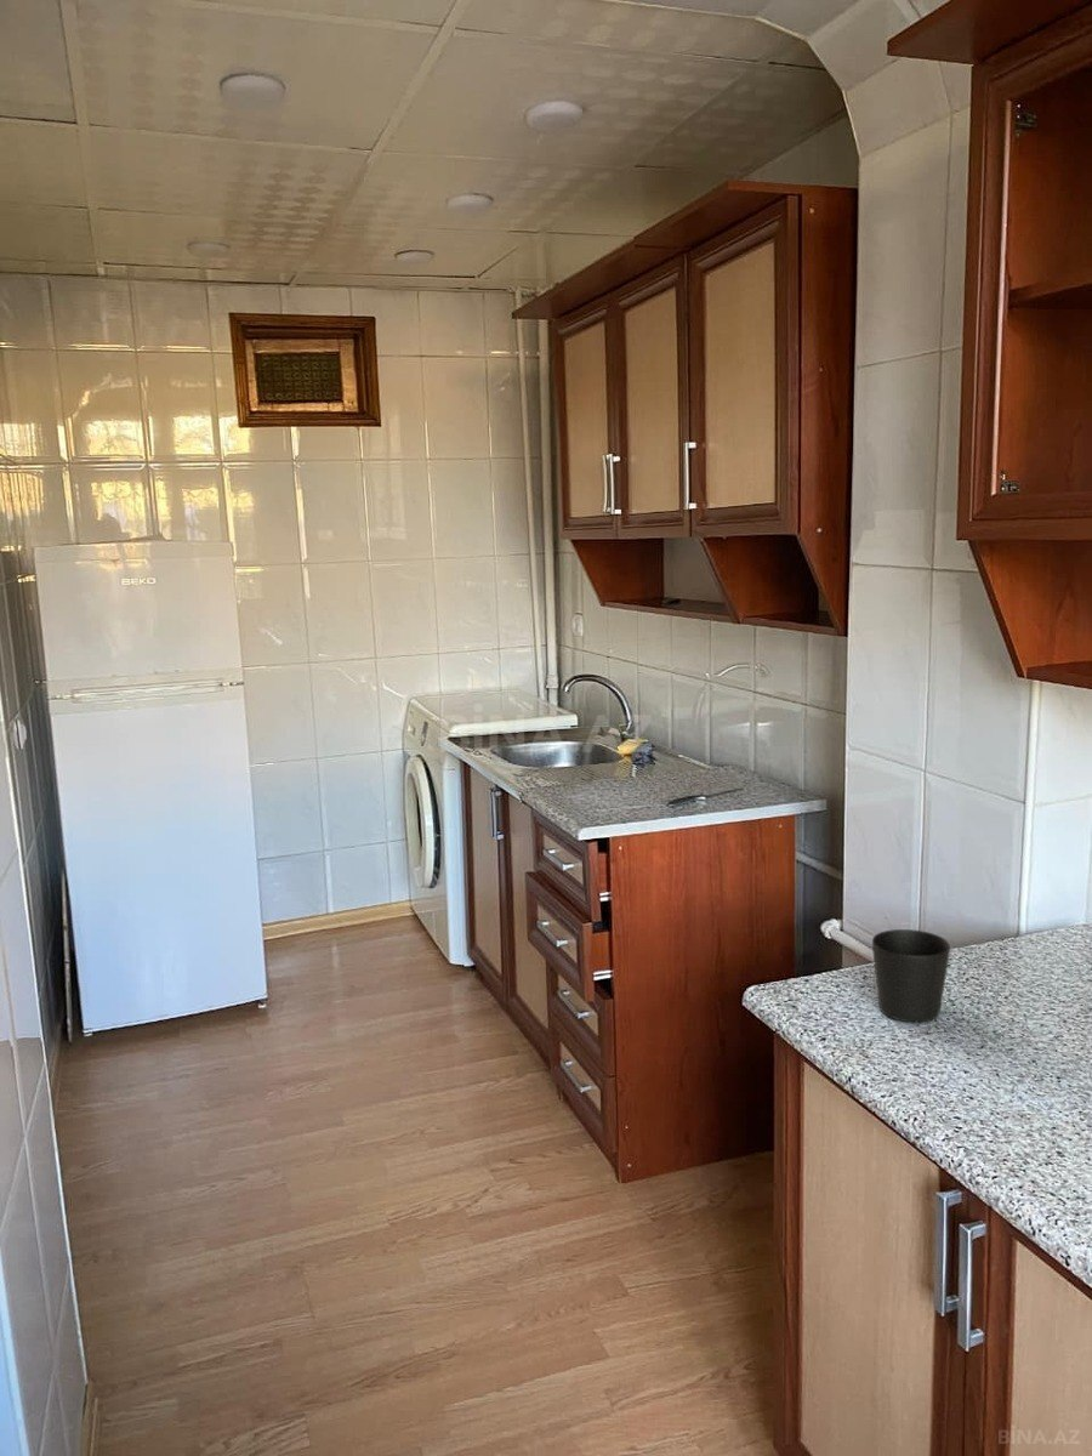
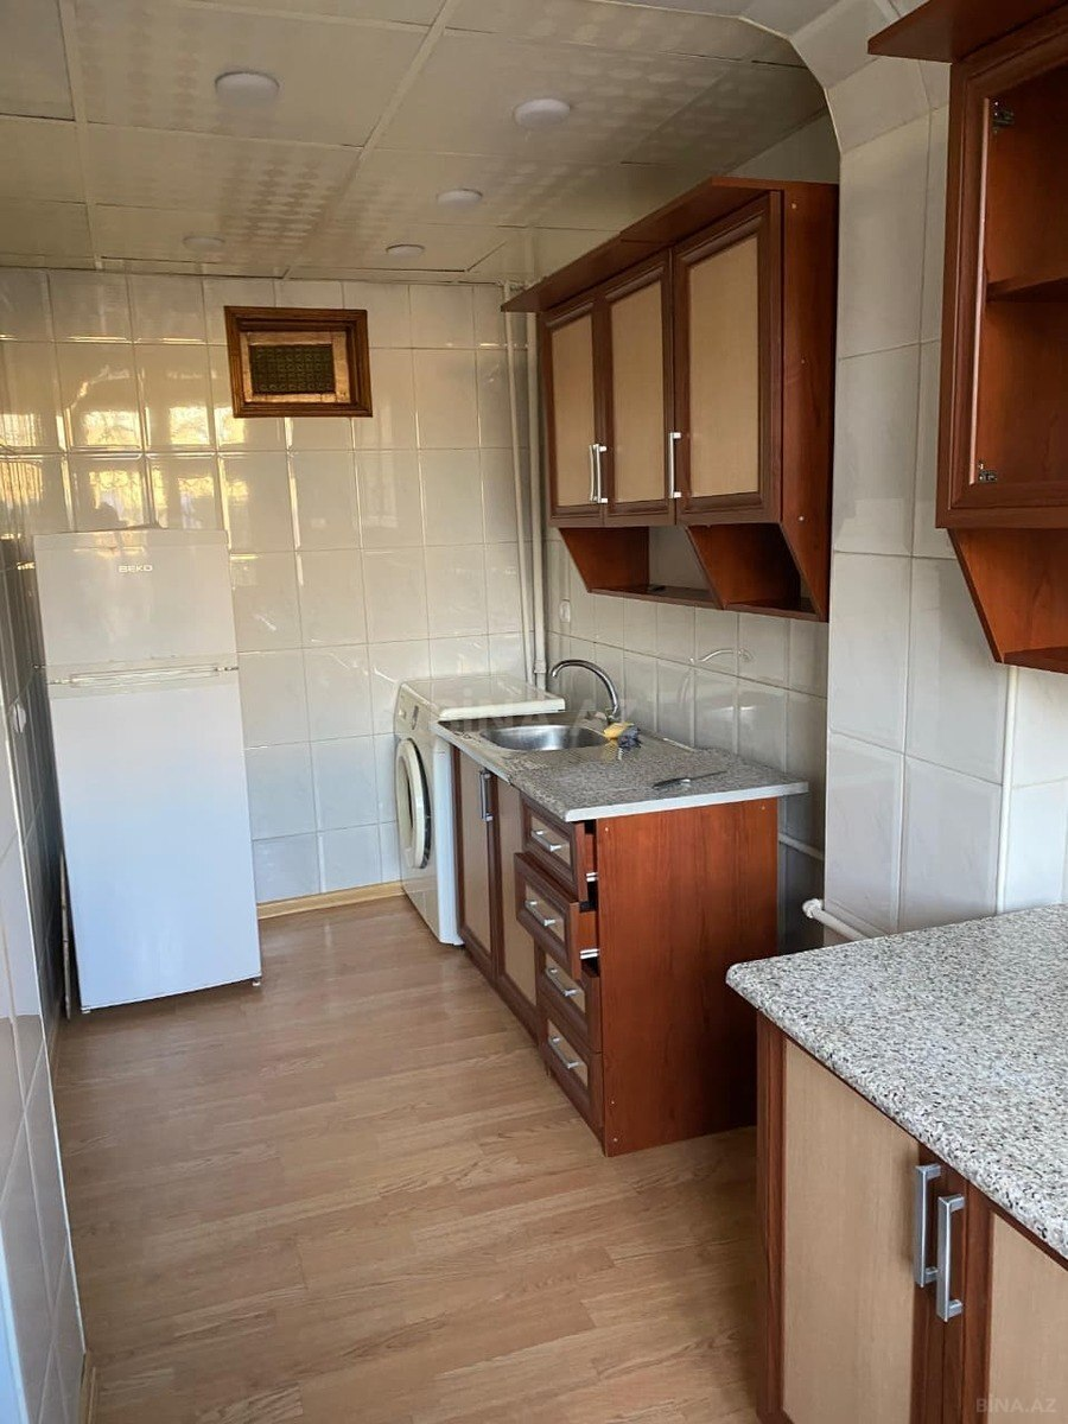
- cup (911, 973)
